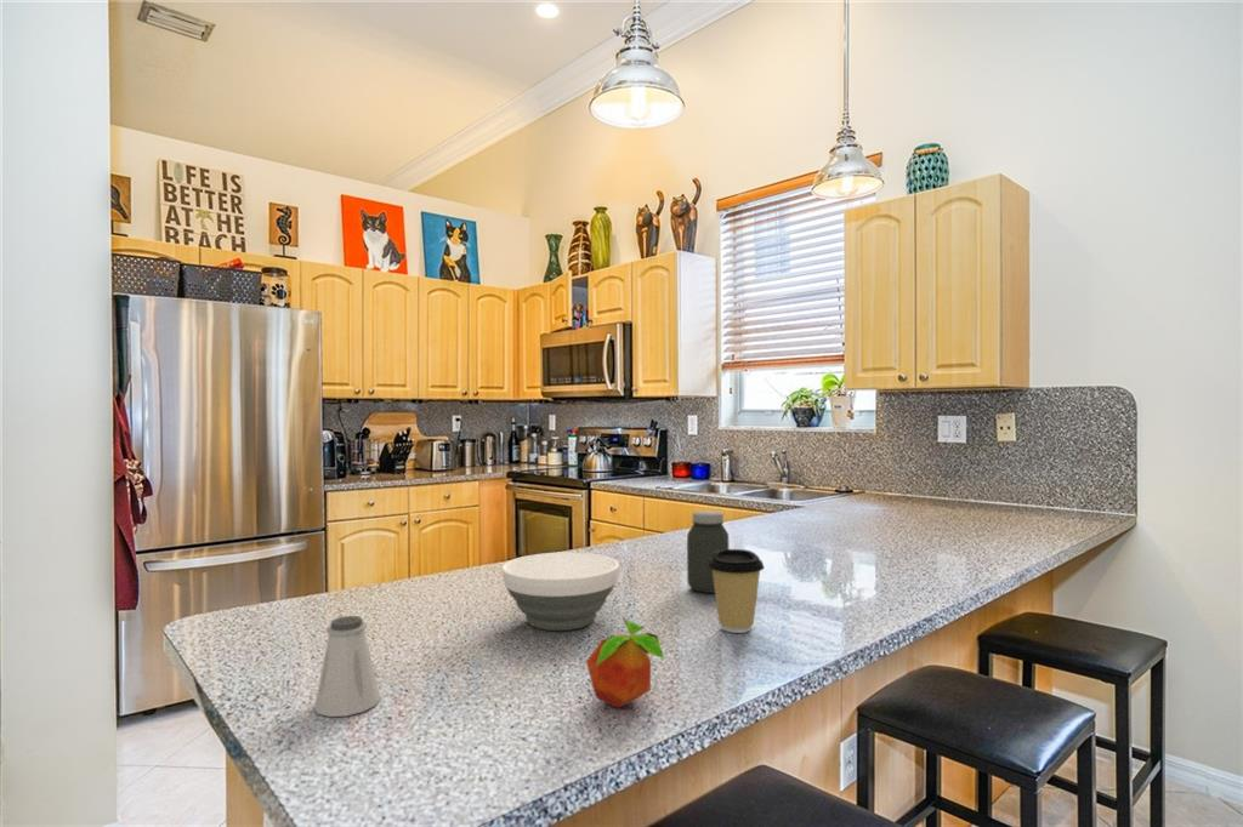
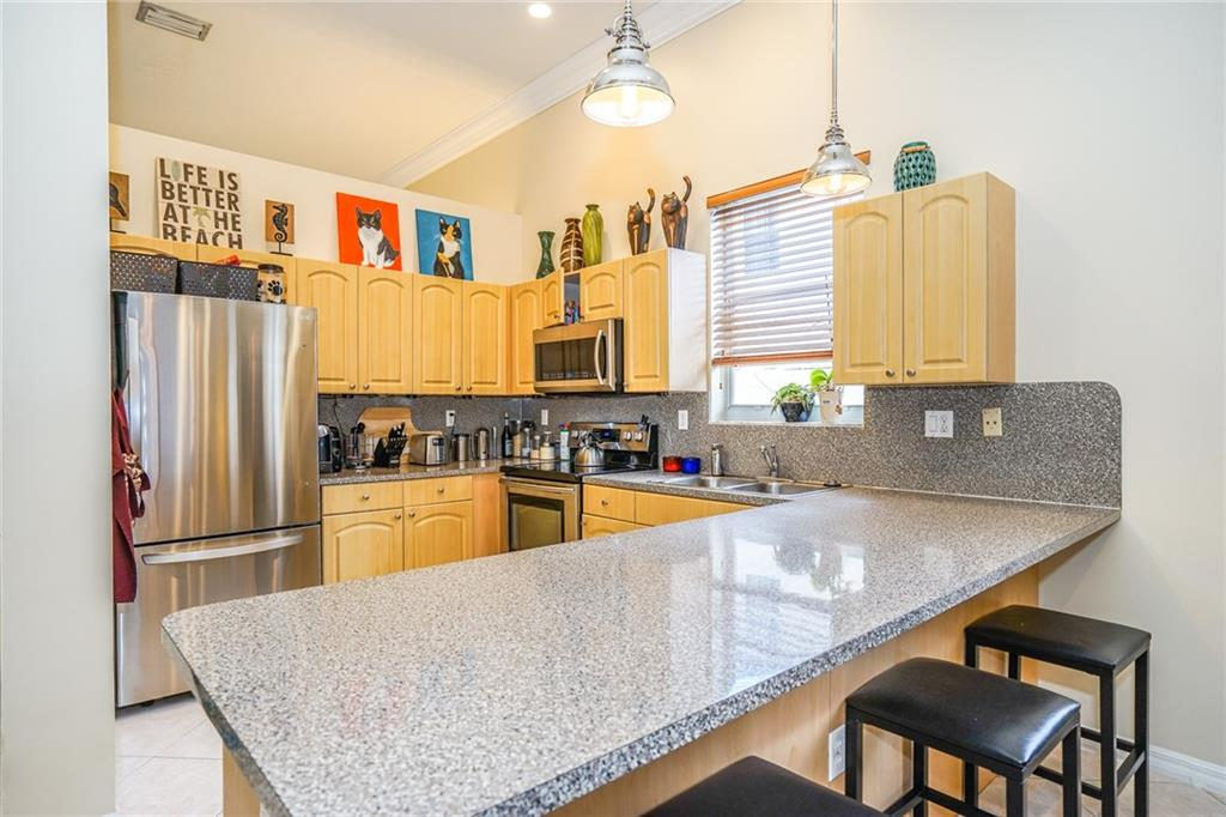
- jar (708, 551)
- fruit (619, 662)
- coffee cup (736, 591)
- bowl (561, 592)
- saltshaker (347, 661)
